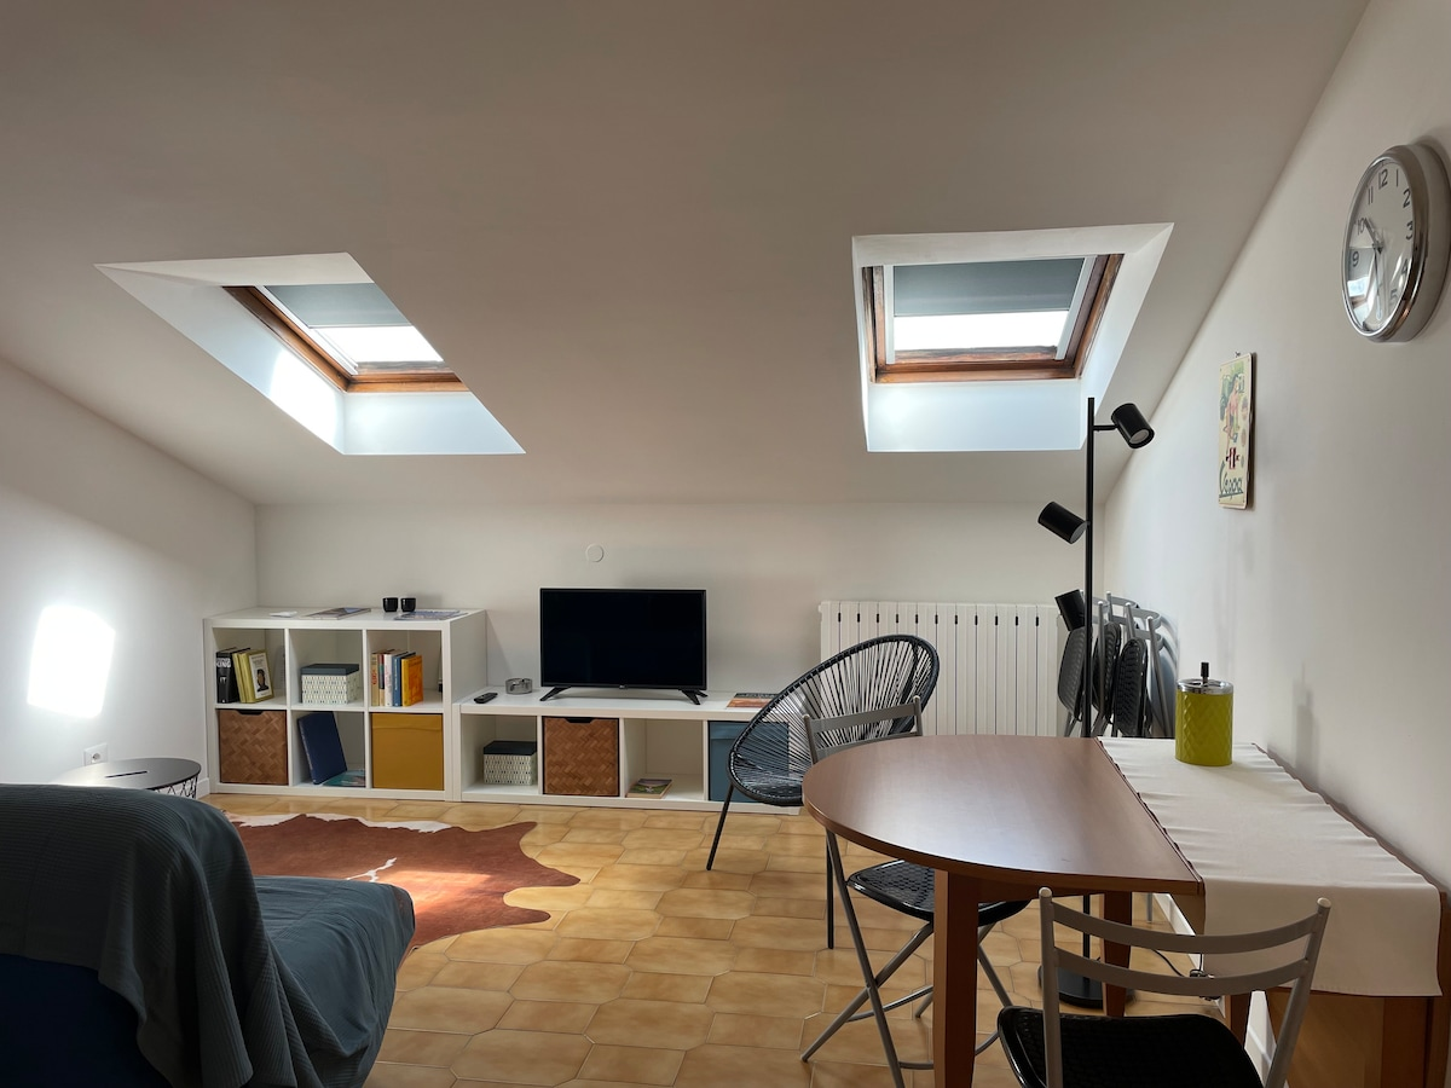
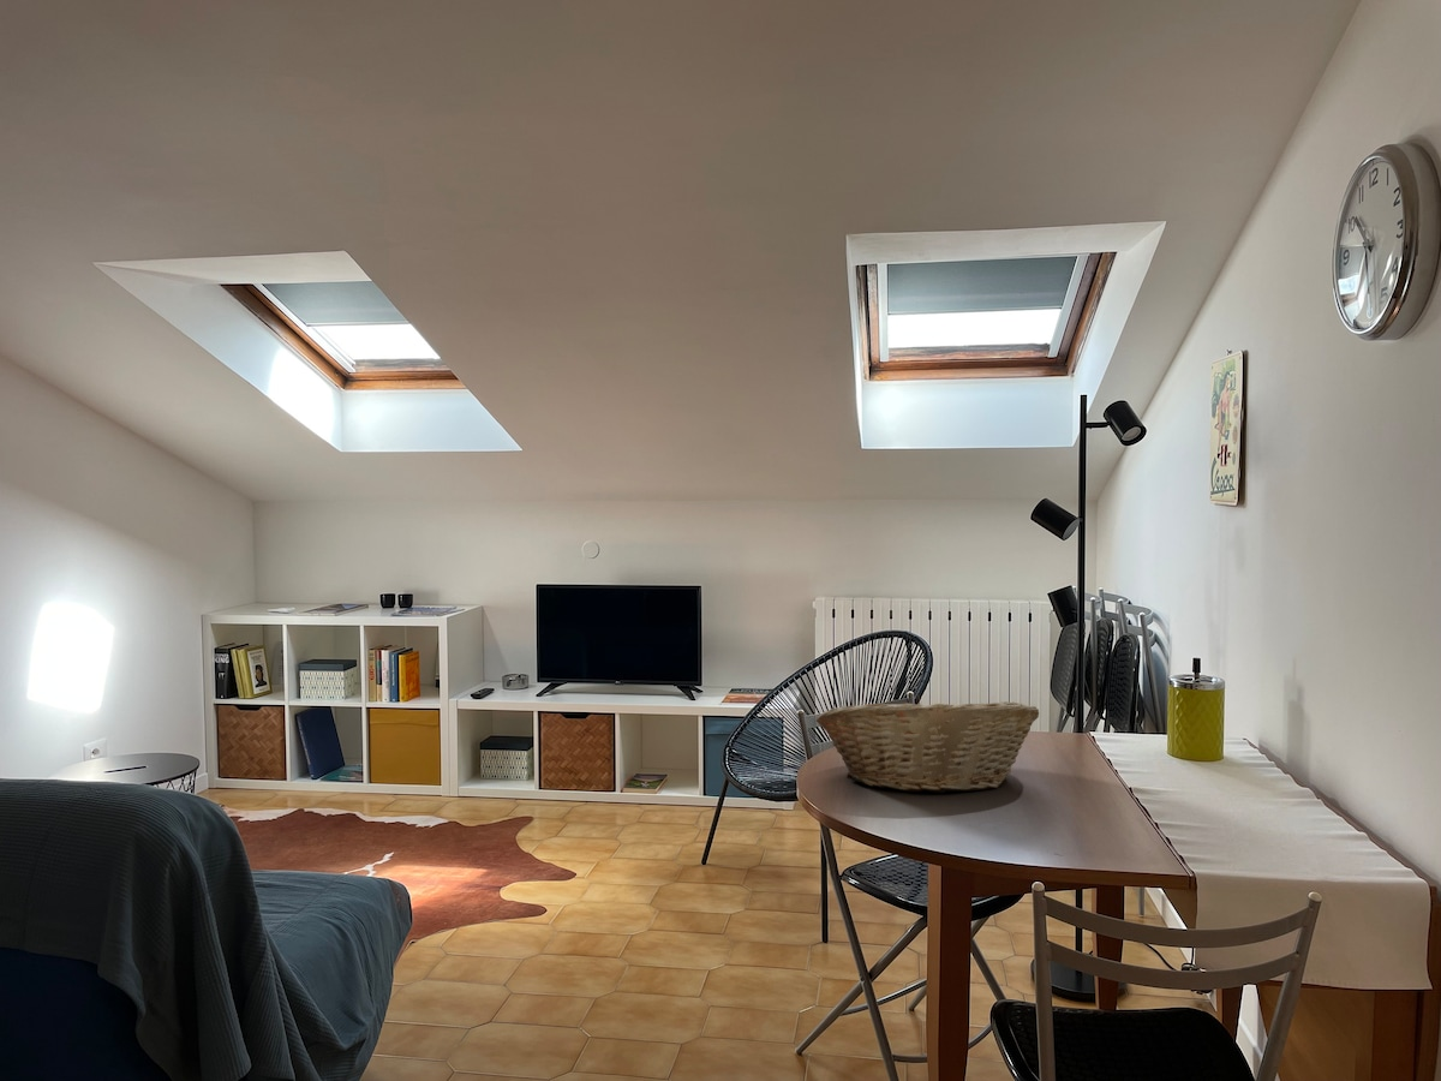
+ fruit basket (926, 734)
